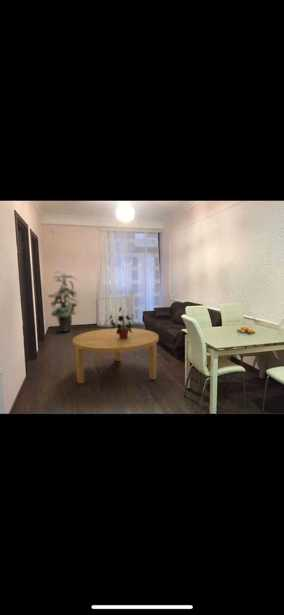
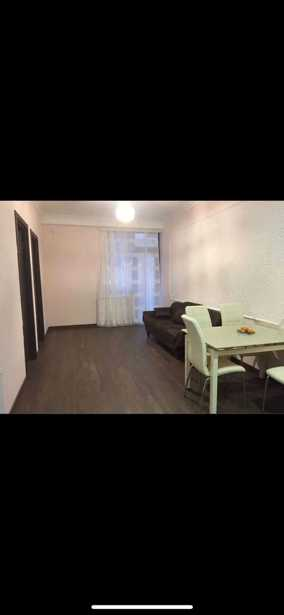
- indoor plant (63, 302)
- coffee table (116, 354)
- potted plant (120, 323)
